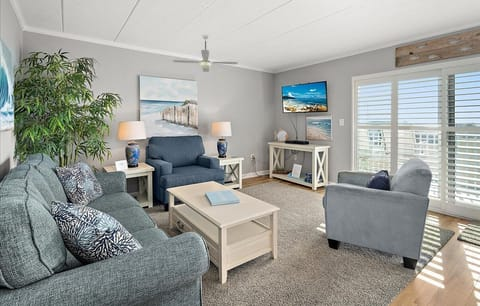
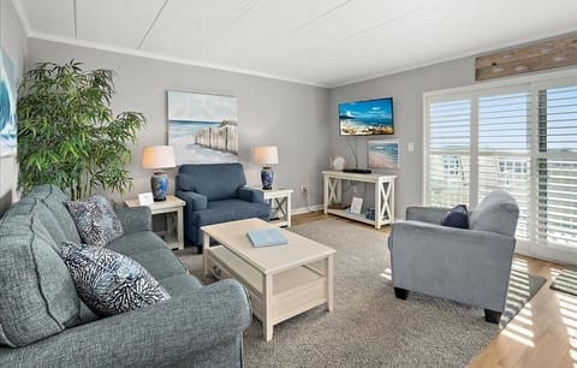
- ceiling fan (205, 51)
